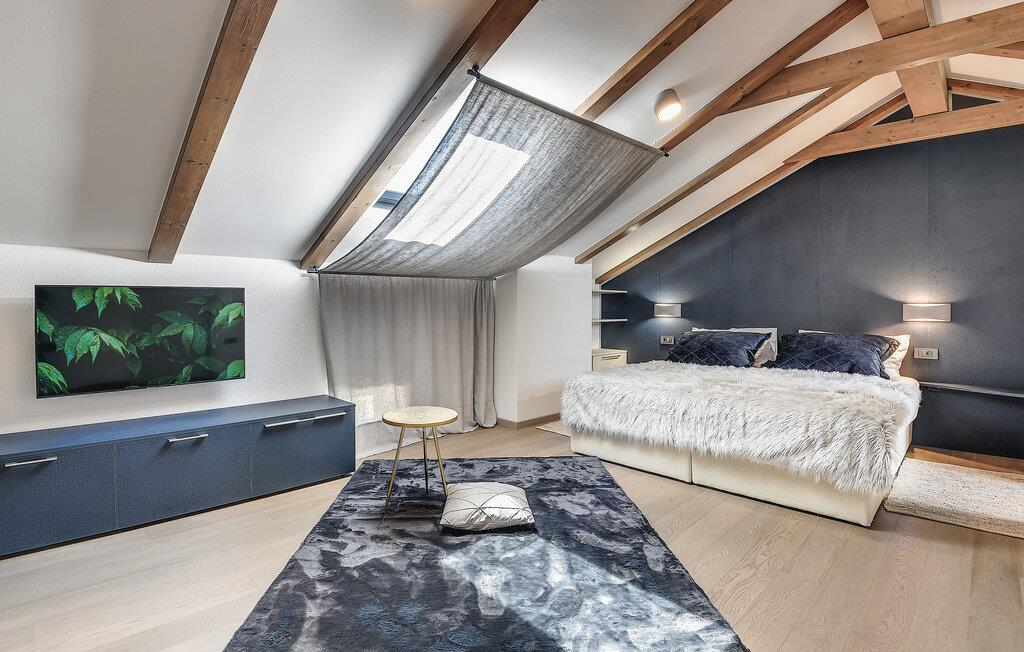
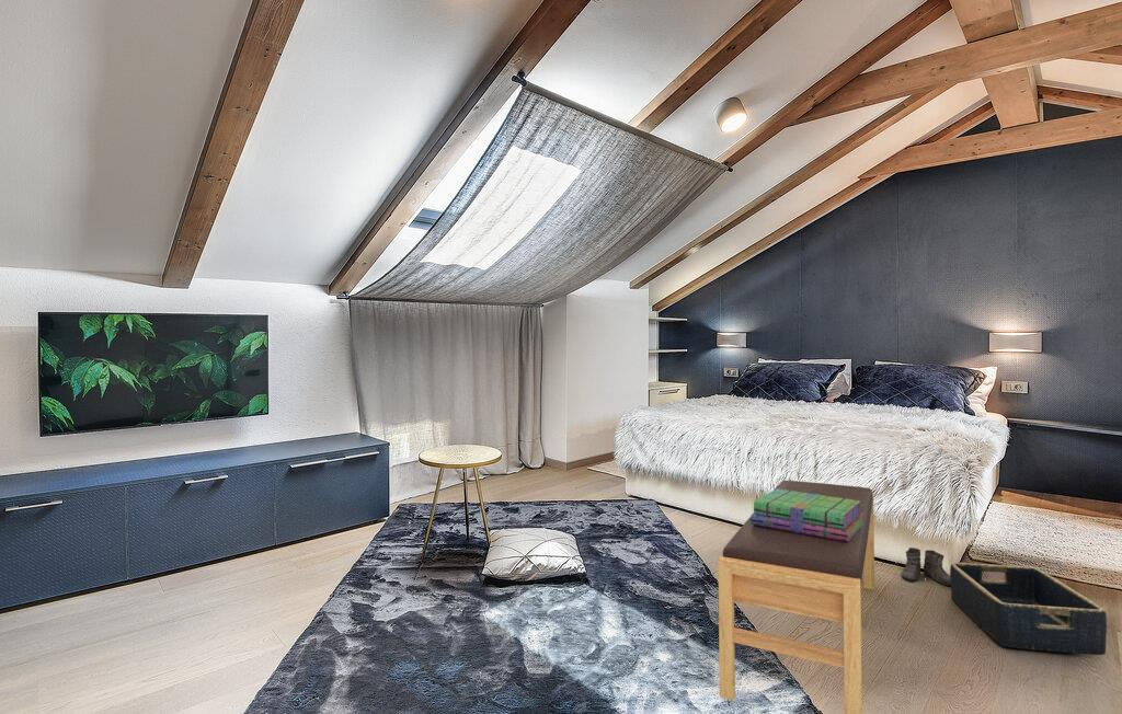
+ basket (1020, 604)
+ bench (810, 572)
+ stack of books (806, 513)
+ boots (924, 565)
